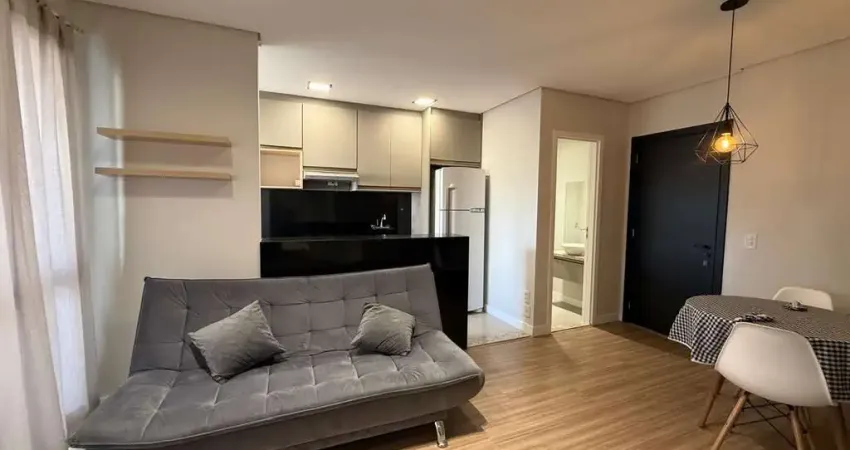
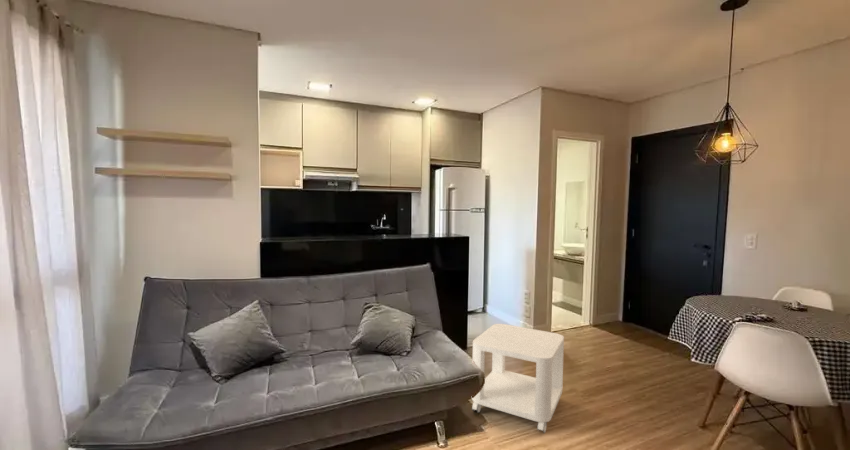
+ side table (517, 373)
